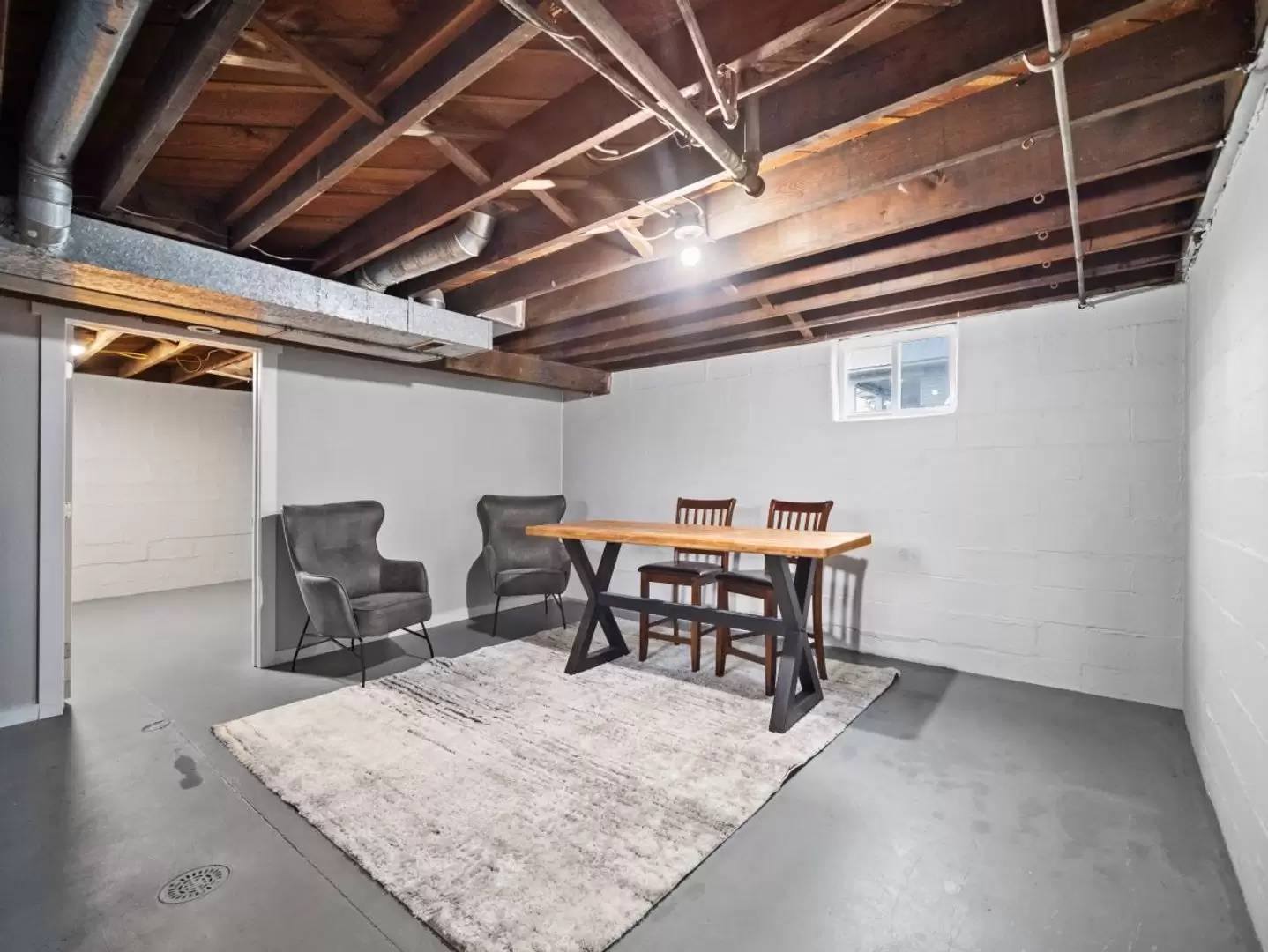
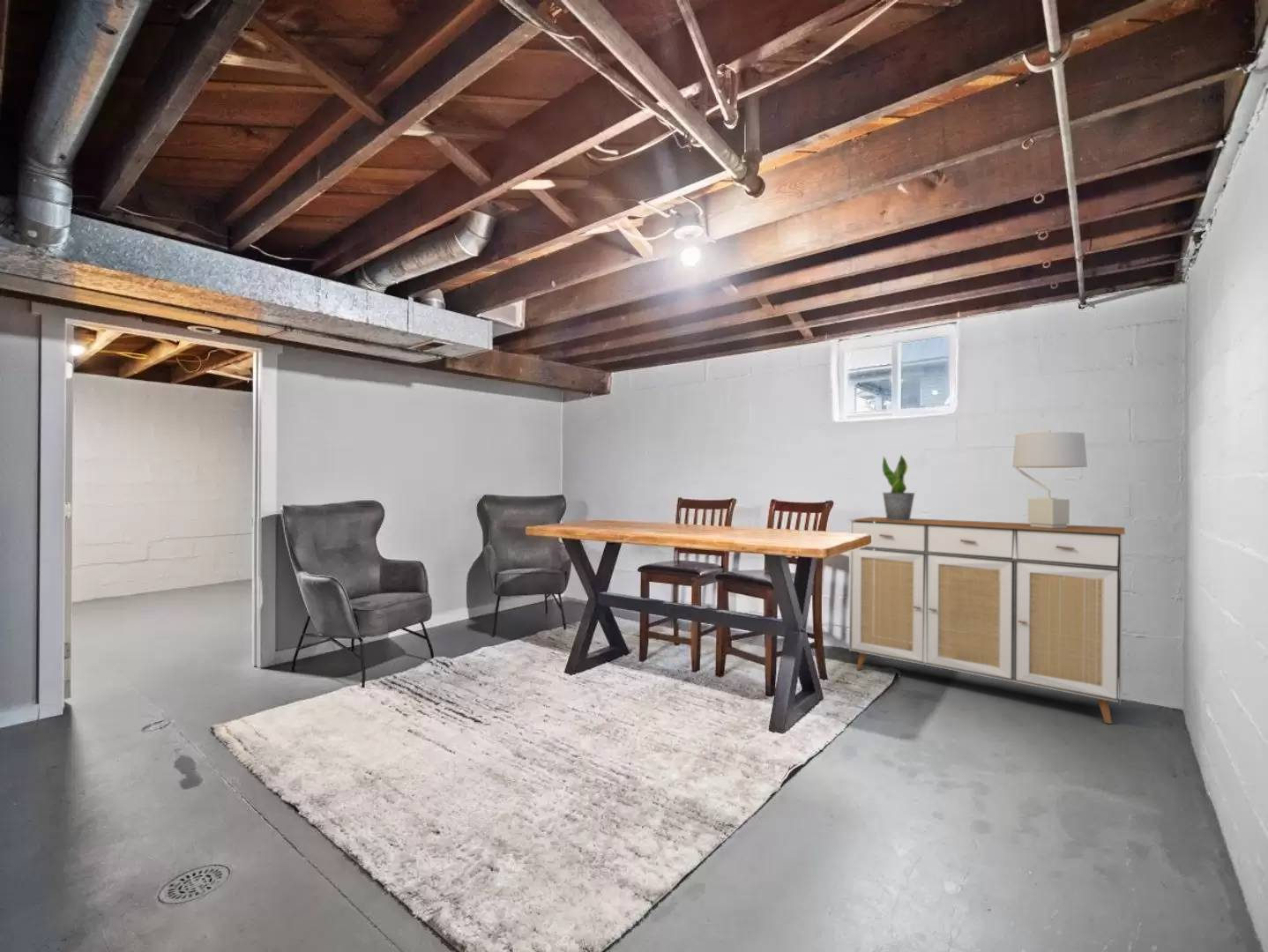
+ sideboard (975, 603)
+ potted plant (899, 486)
+ table lamp (1041, 484)
